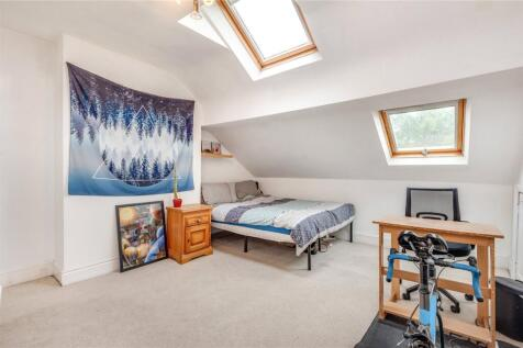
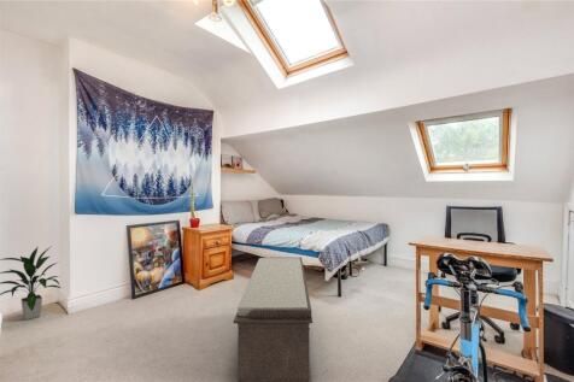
+ bench (277, 310)
+ indoor plant (30, 282)
